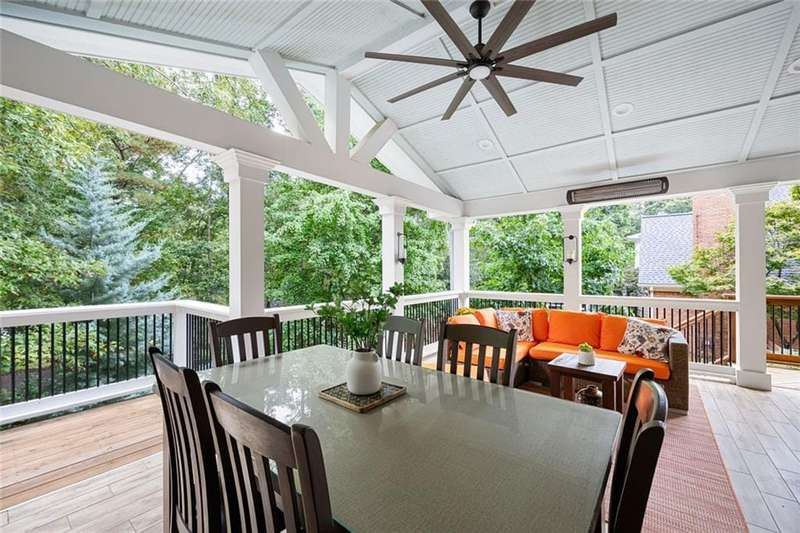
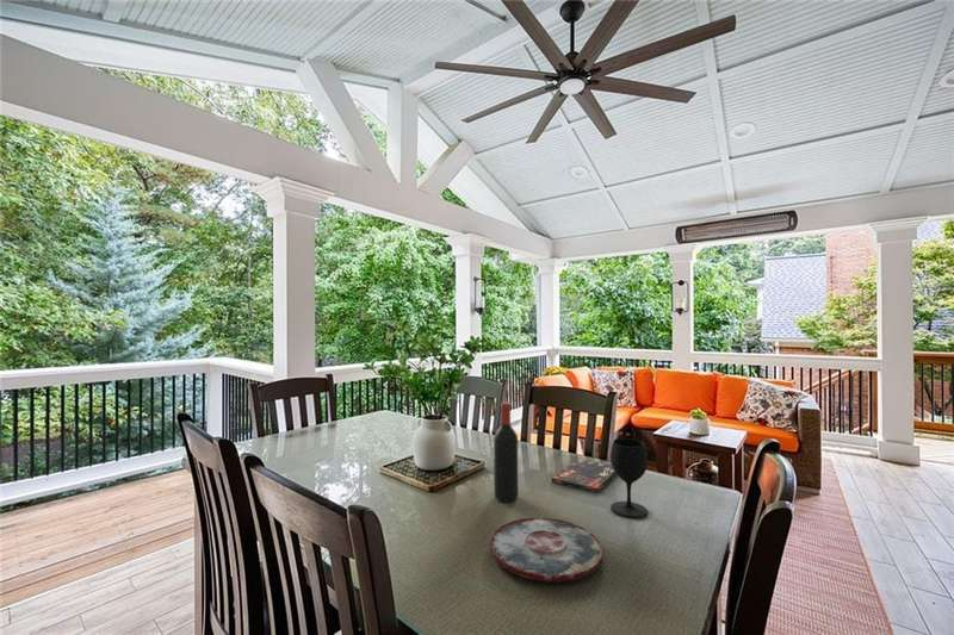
+ wine glass (628, 475)
+ plate (545, 546)
+ book (587, 473)
+ wine bottle (506, 449)
